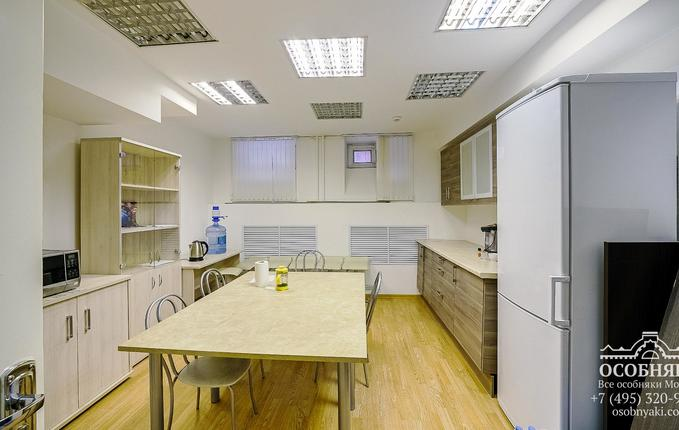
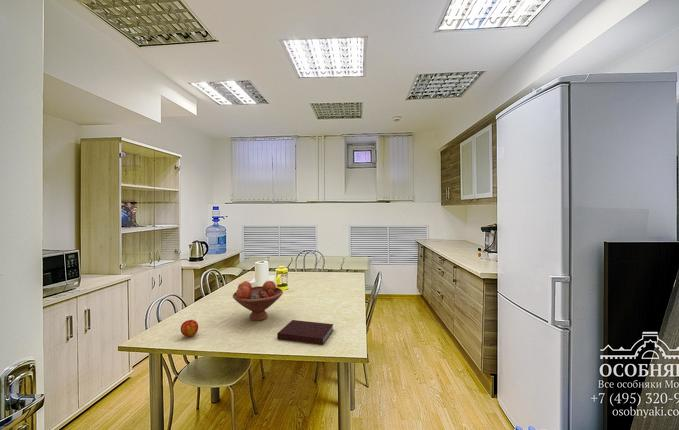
+ notebook (306, 331)
+ fruit bowl (258, 300)
+ apple (189, 328)
